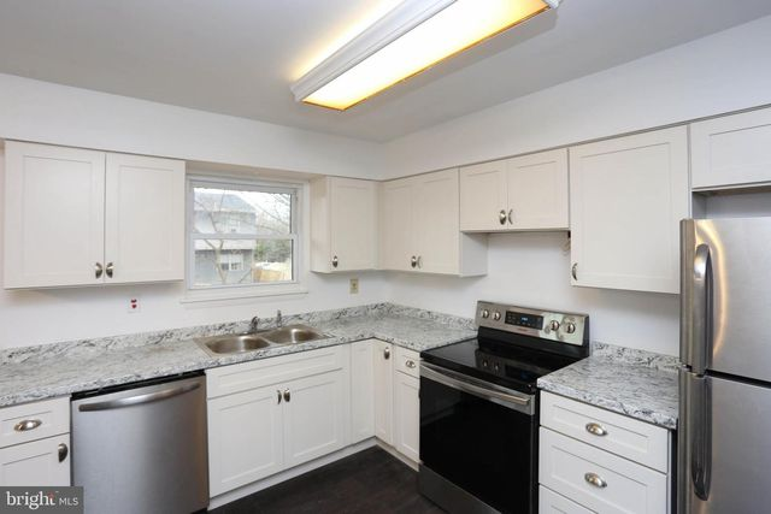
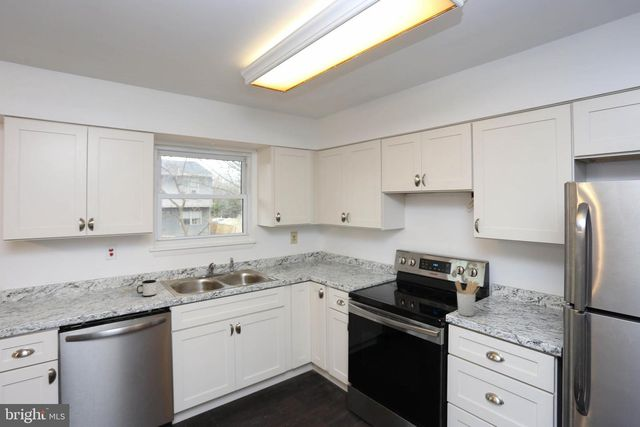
+ utensil holder (468, 297)
+ mug (146, 288)
